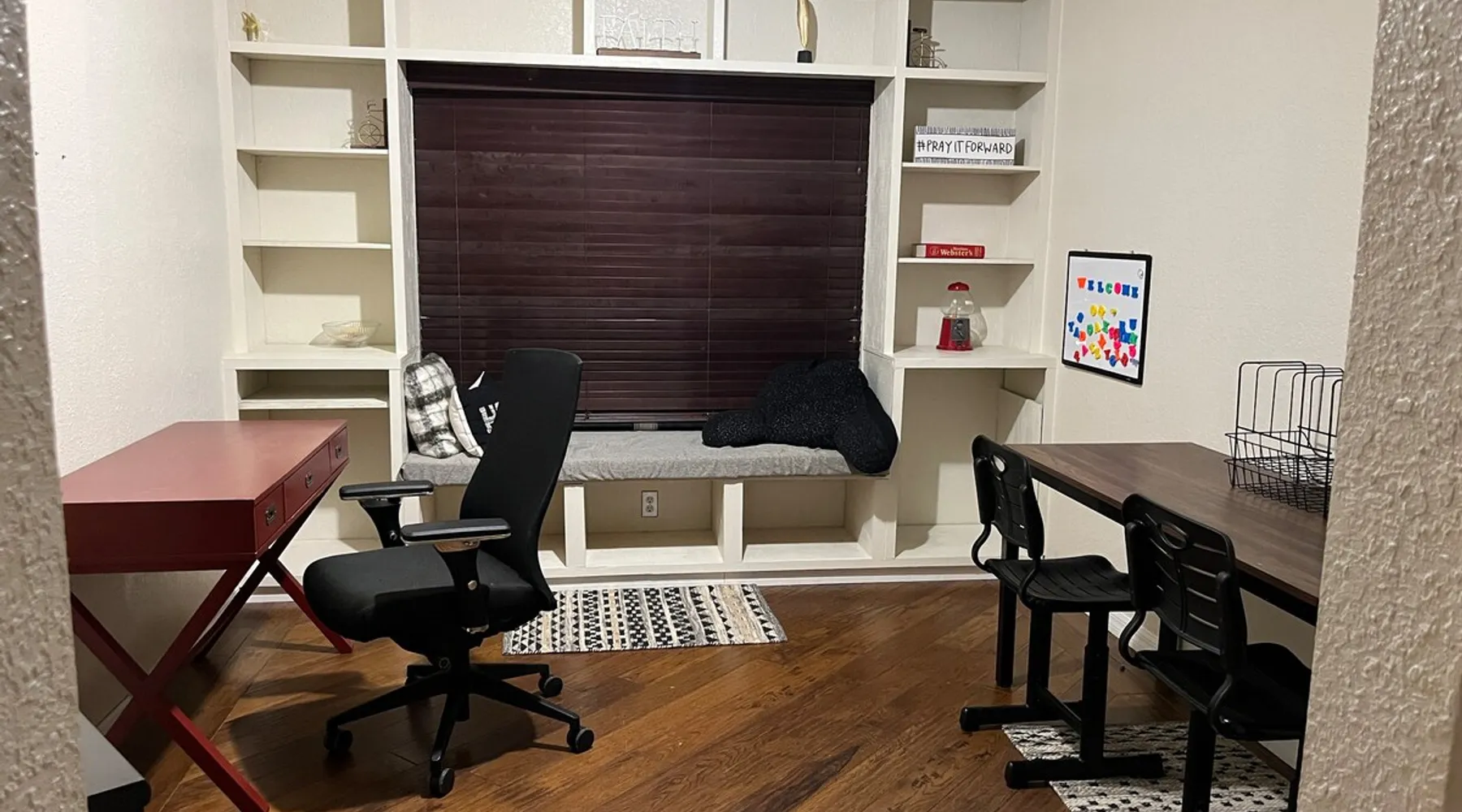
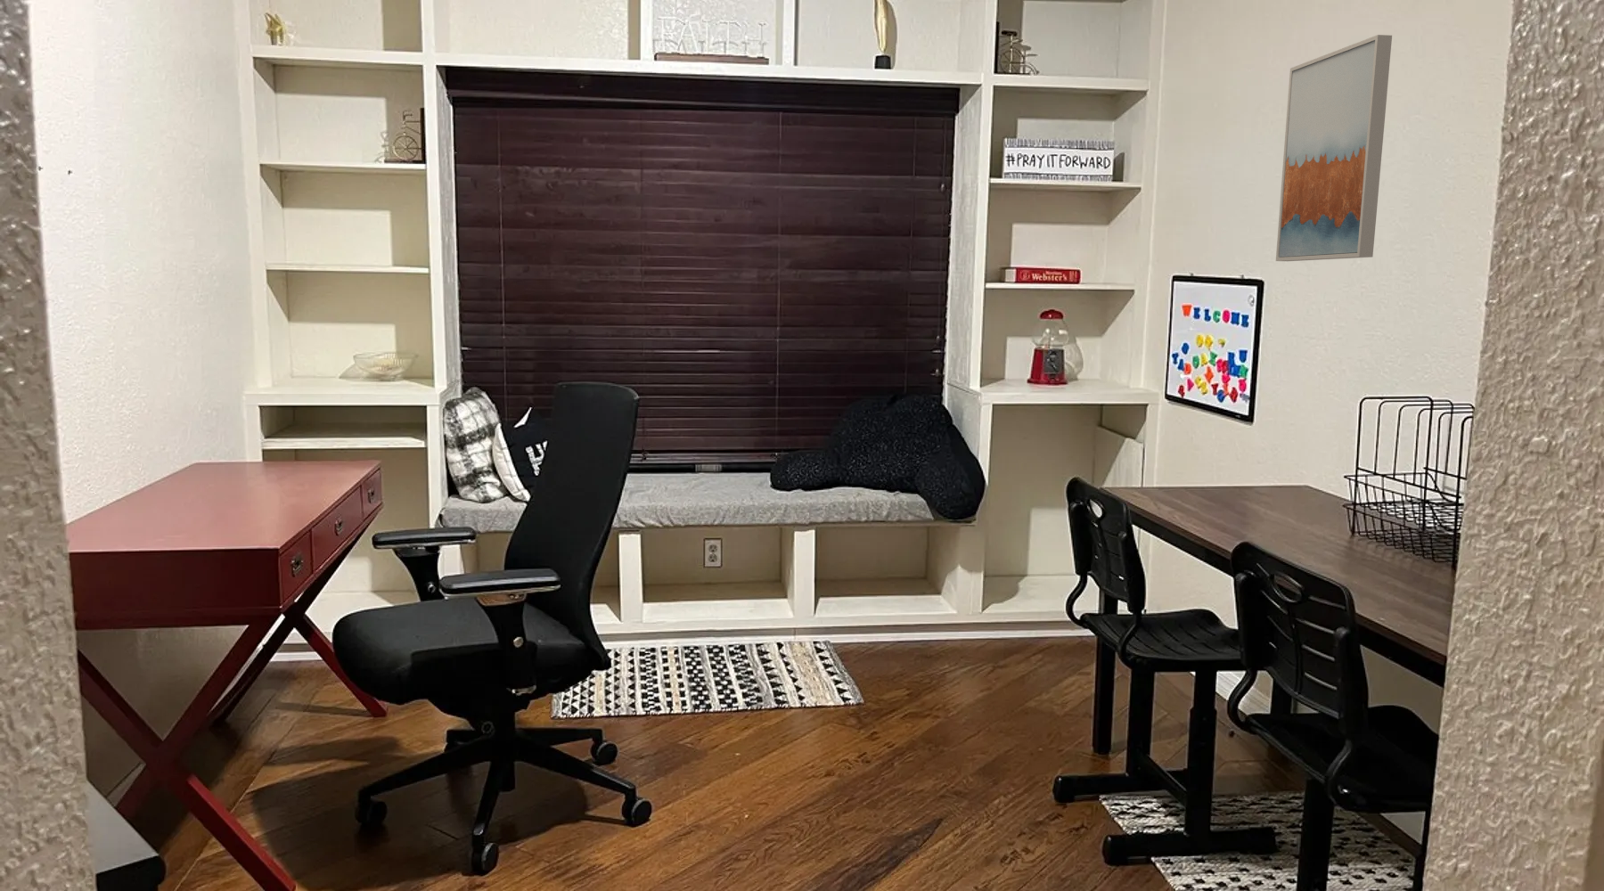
+ wall art (1329, 157)
